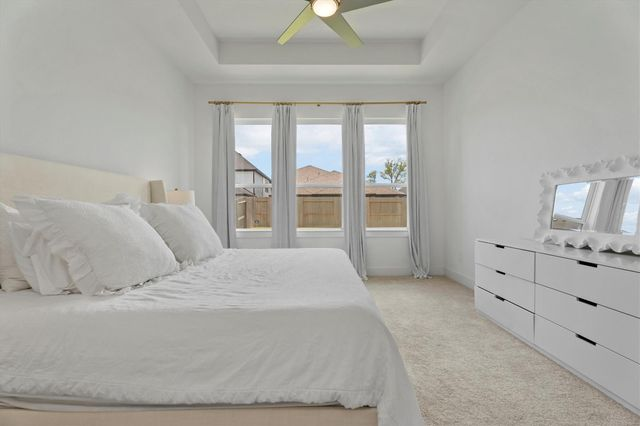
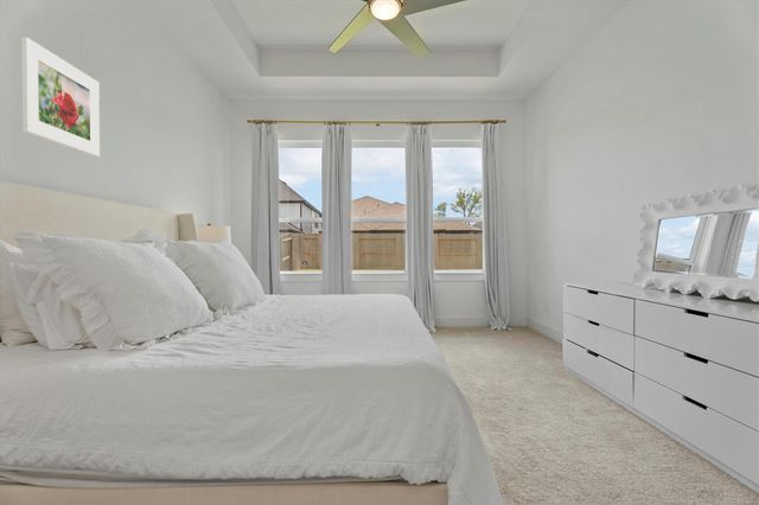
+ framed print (65, 103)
